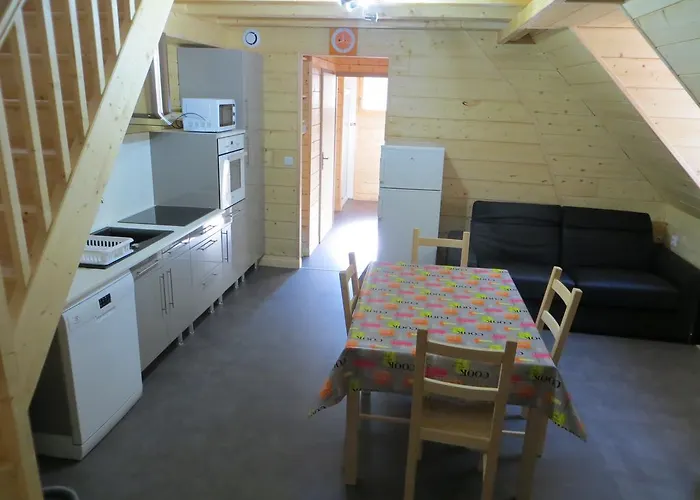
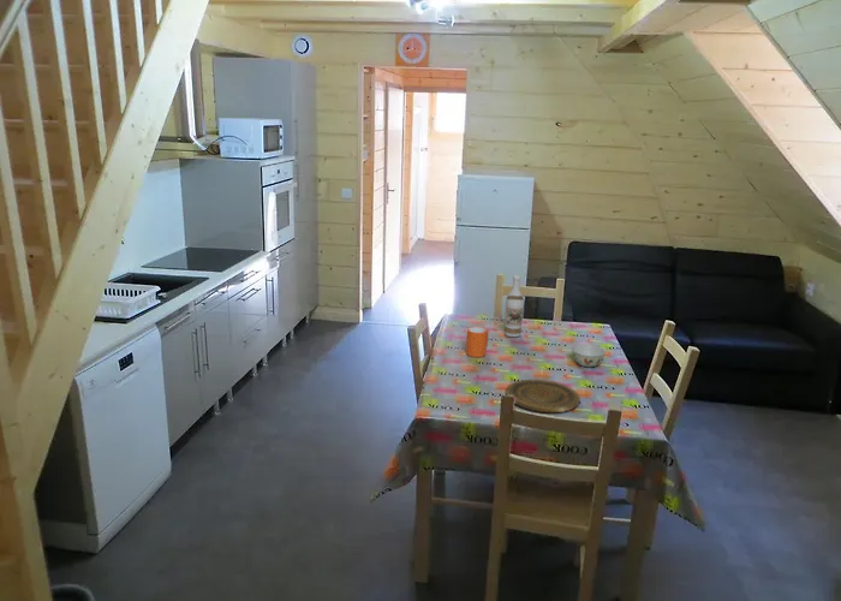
+ mug (477, 340)
+ wine bottle (514, 305)
+ chinaware (587, 357)
+ plate (542, 394)
